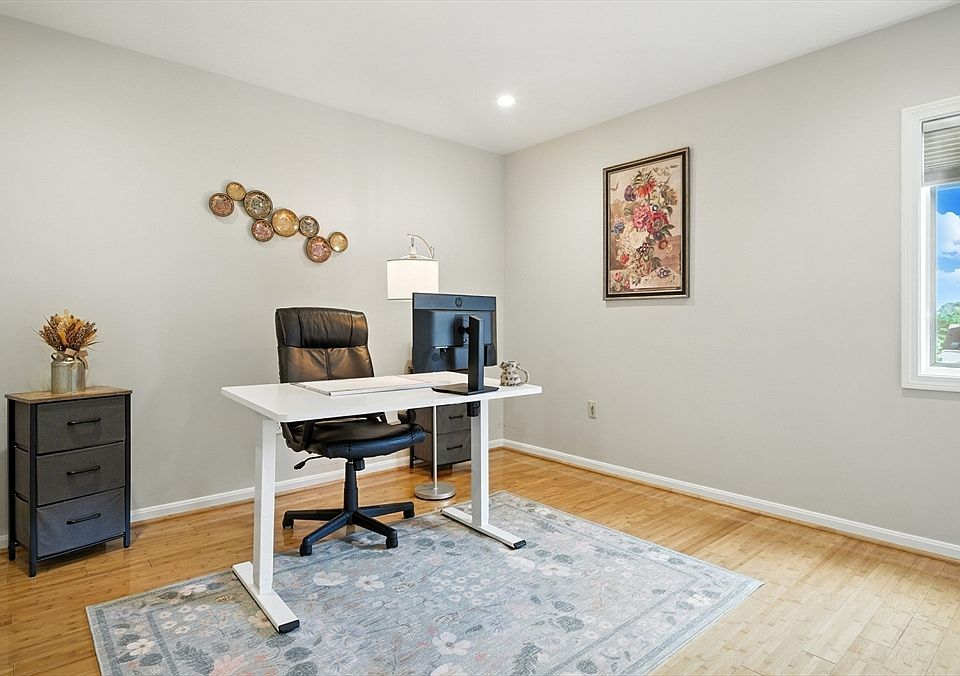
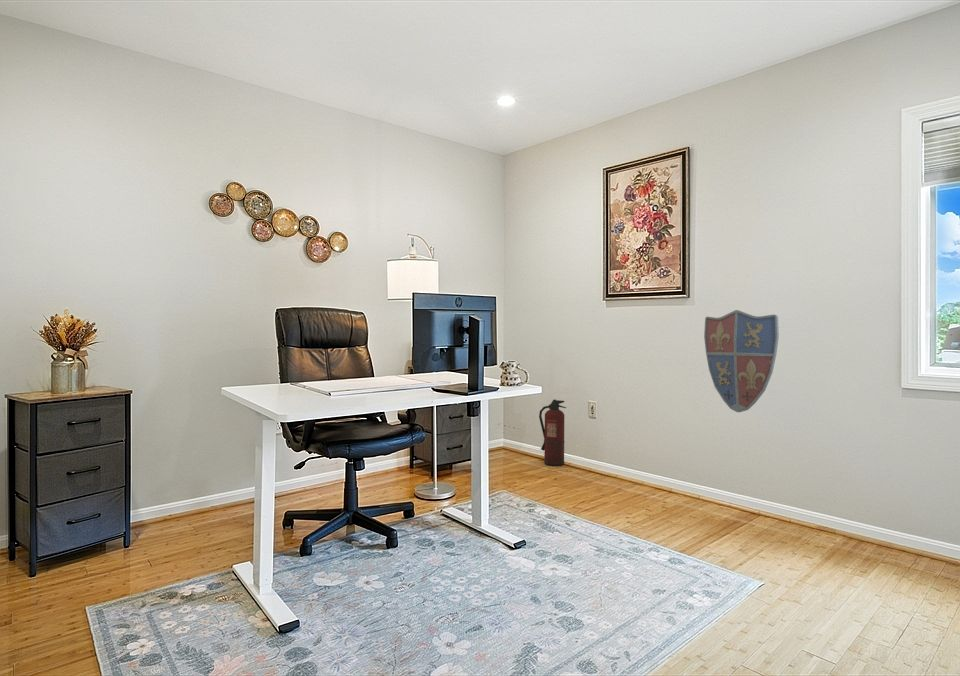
+ fire extinguisher (552, 431)
+ decorative shield (737, 361)
